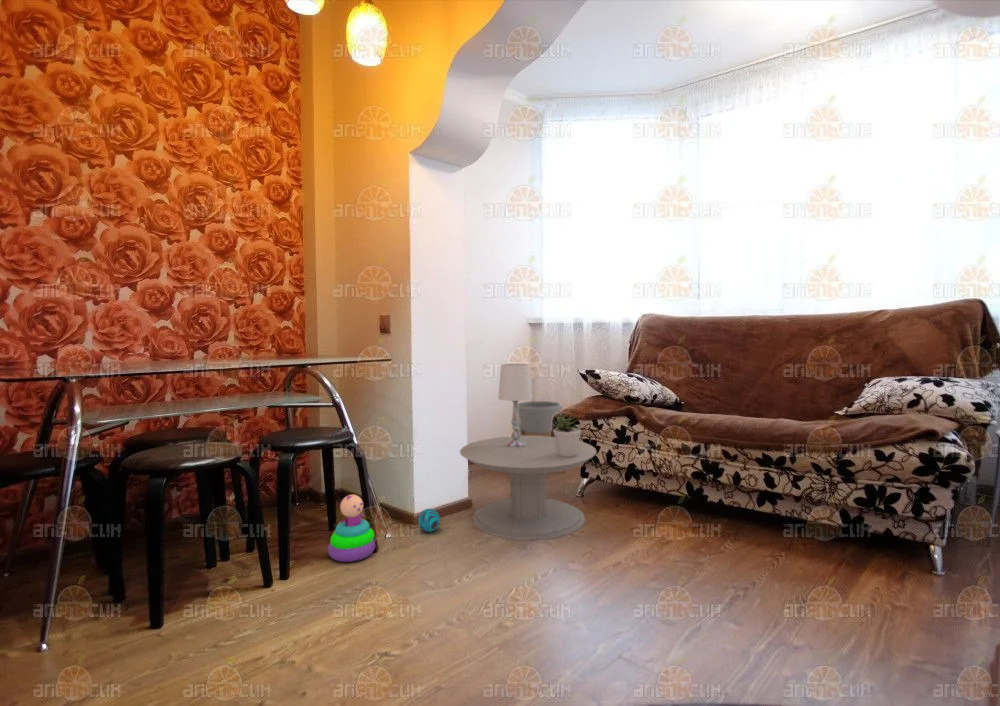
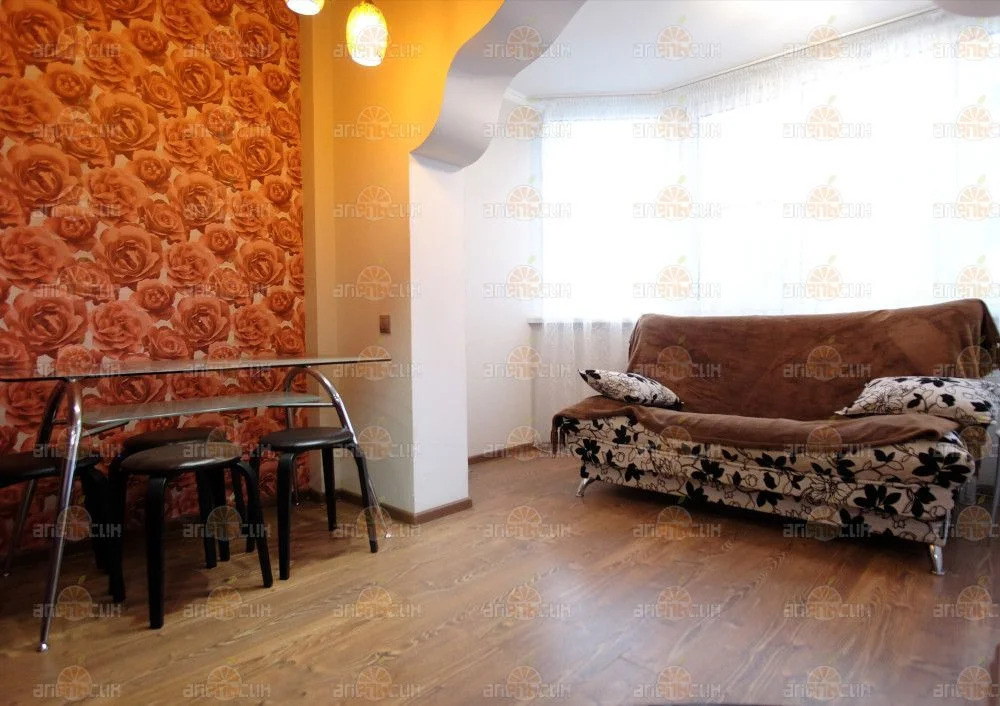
- table lamp (515, 404)
- decorative ball (429, 520)
- stacking toy (351, 524)
- planter (538, 435)
- potted plant (566, 432)
- side table (528, 484)
